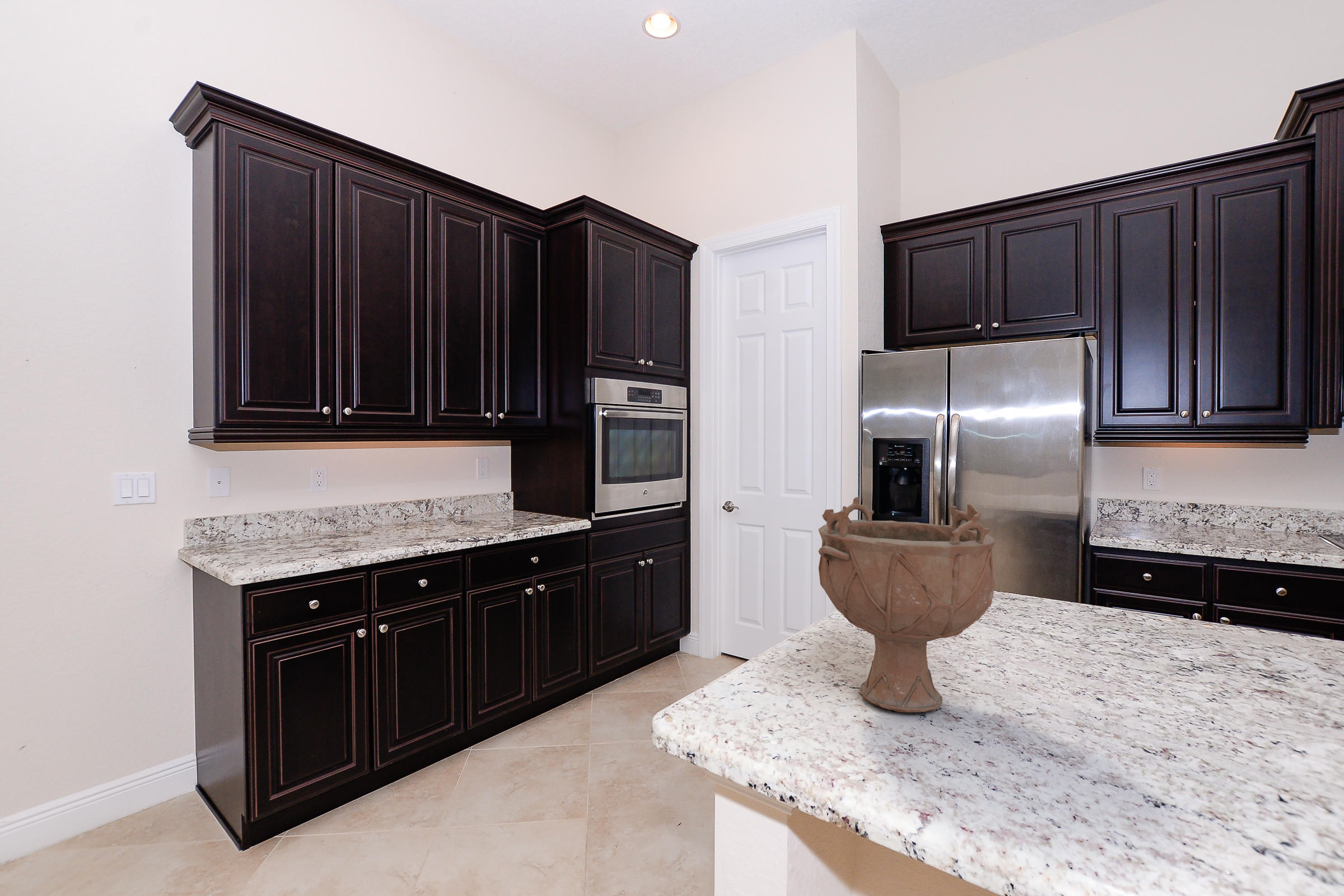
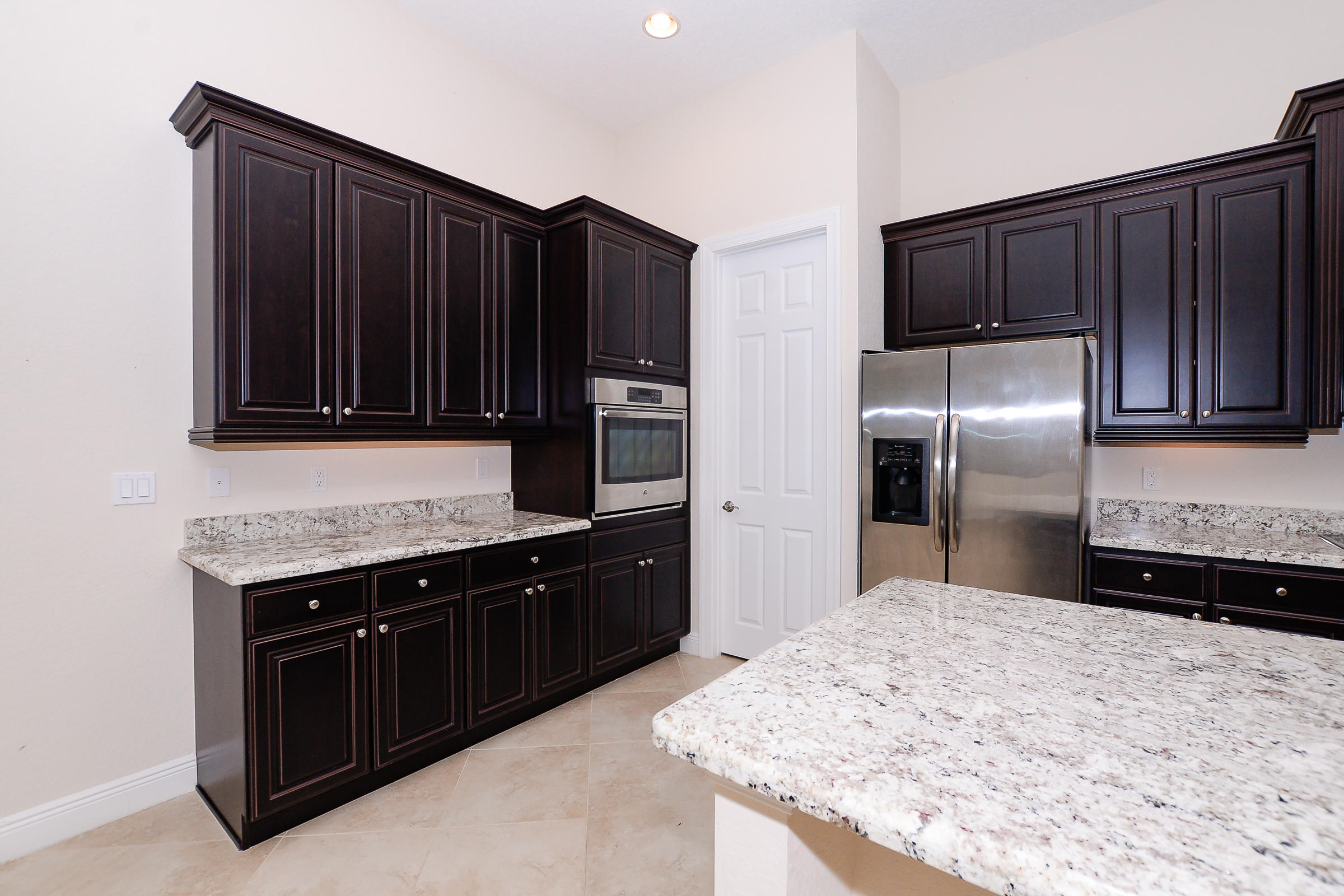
- decorative bowl (903, 601)
